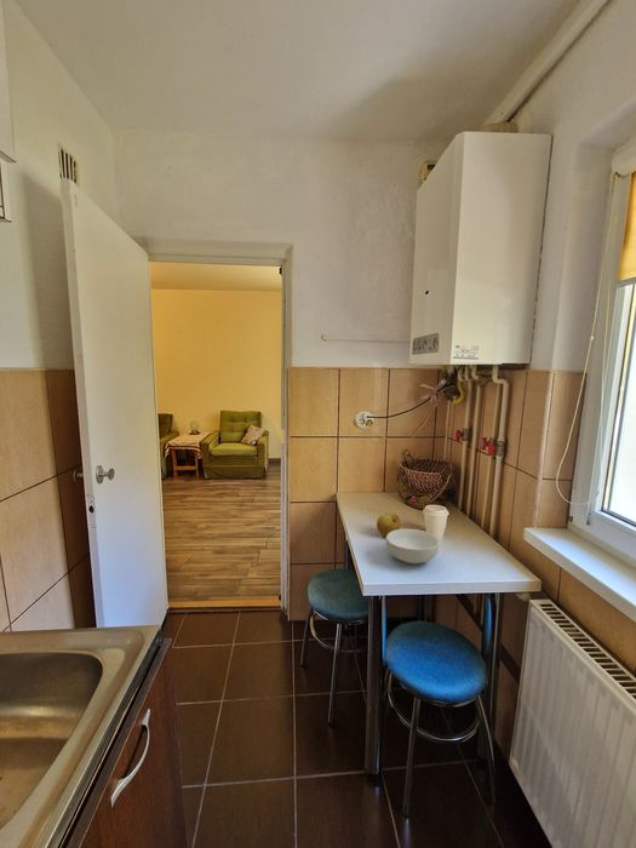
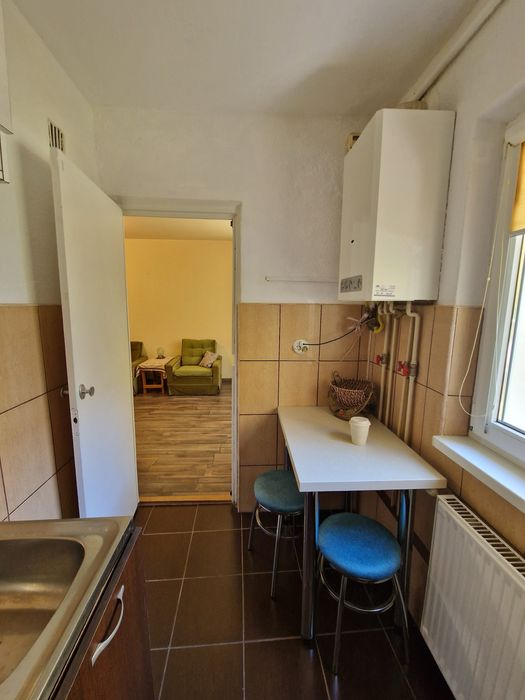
- fruit (388, 523)
- cereal bowl (411, 548)
